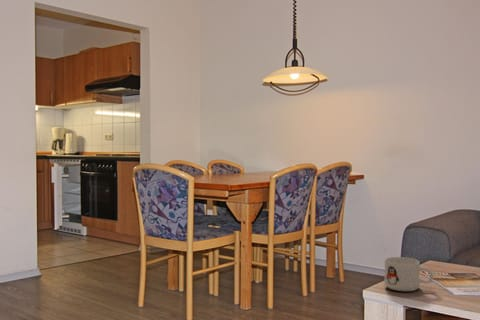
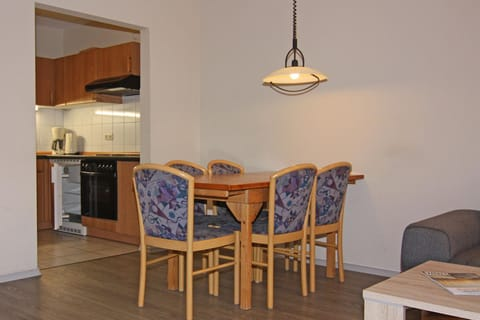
- mug (408, 274)
